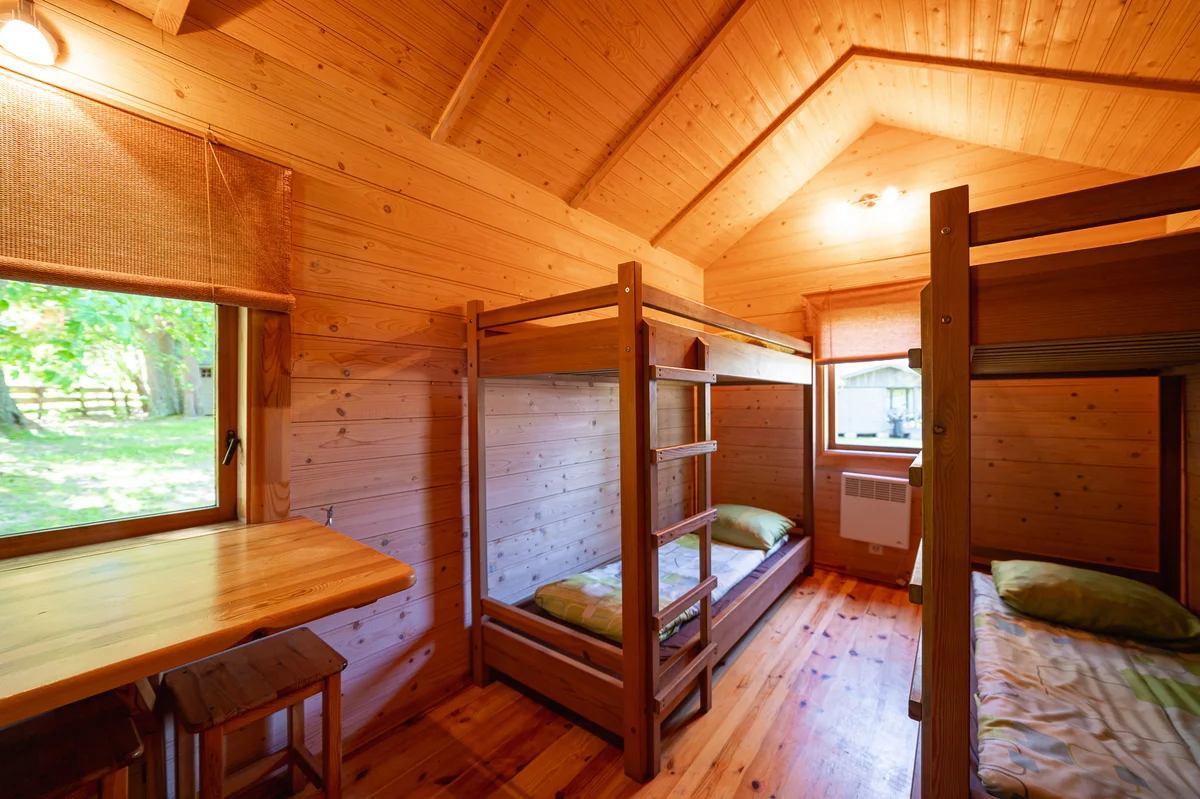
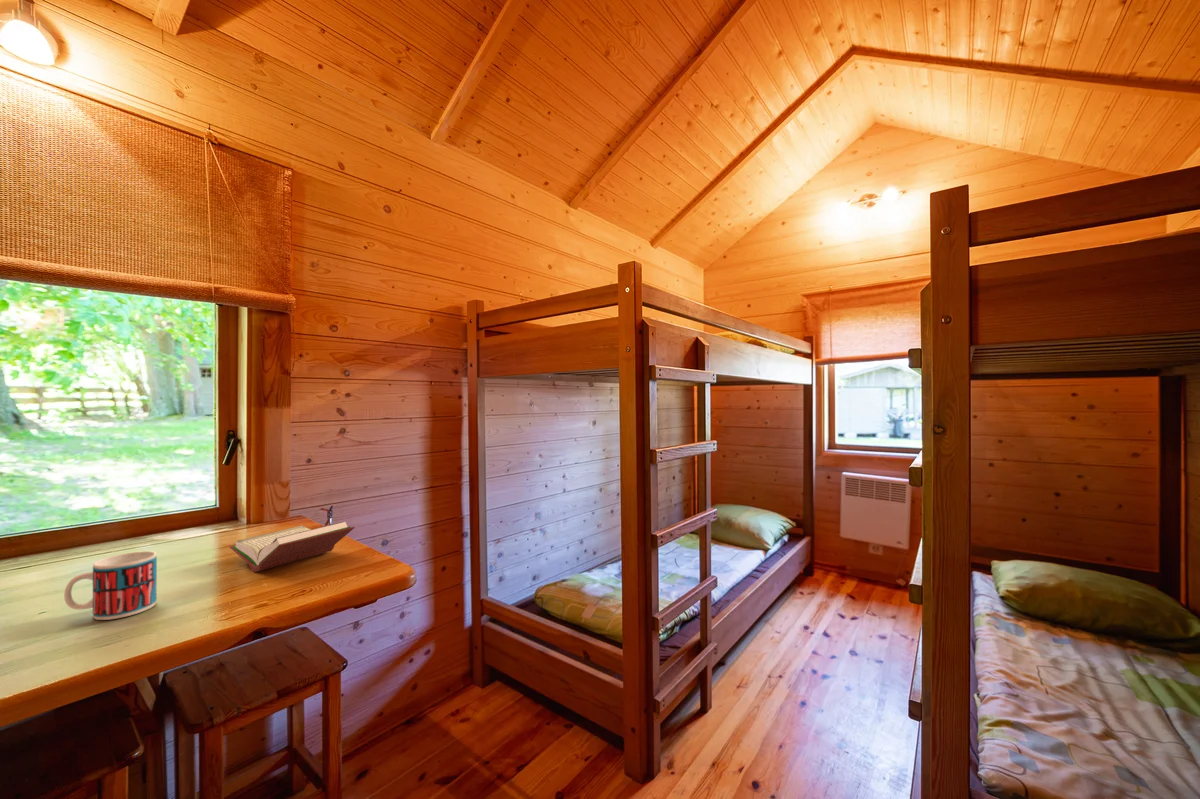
+ mug (113, 586)
+ book (292, 542)
